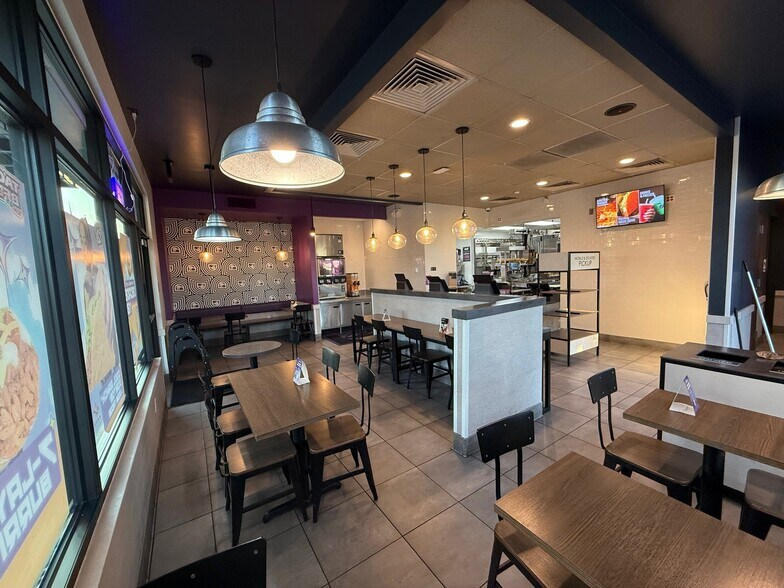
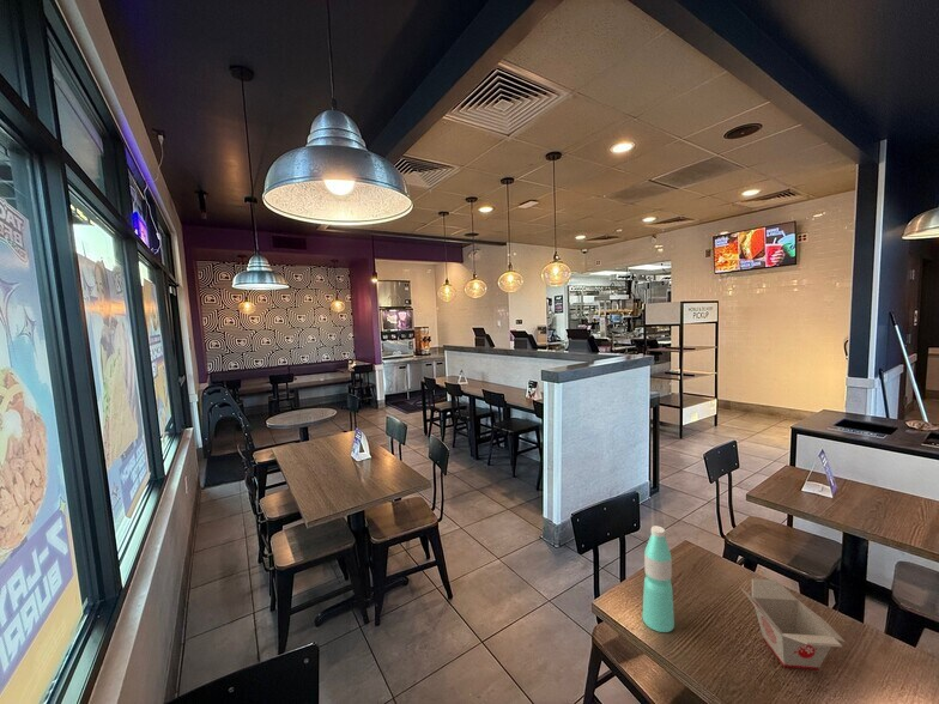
+ water bottle (658, 575)
+ takeout container (790, 626)
